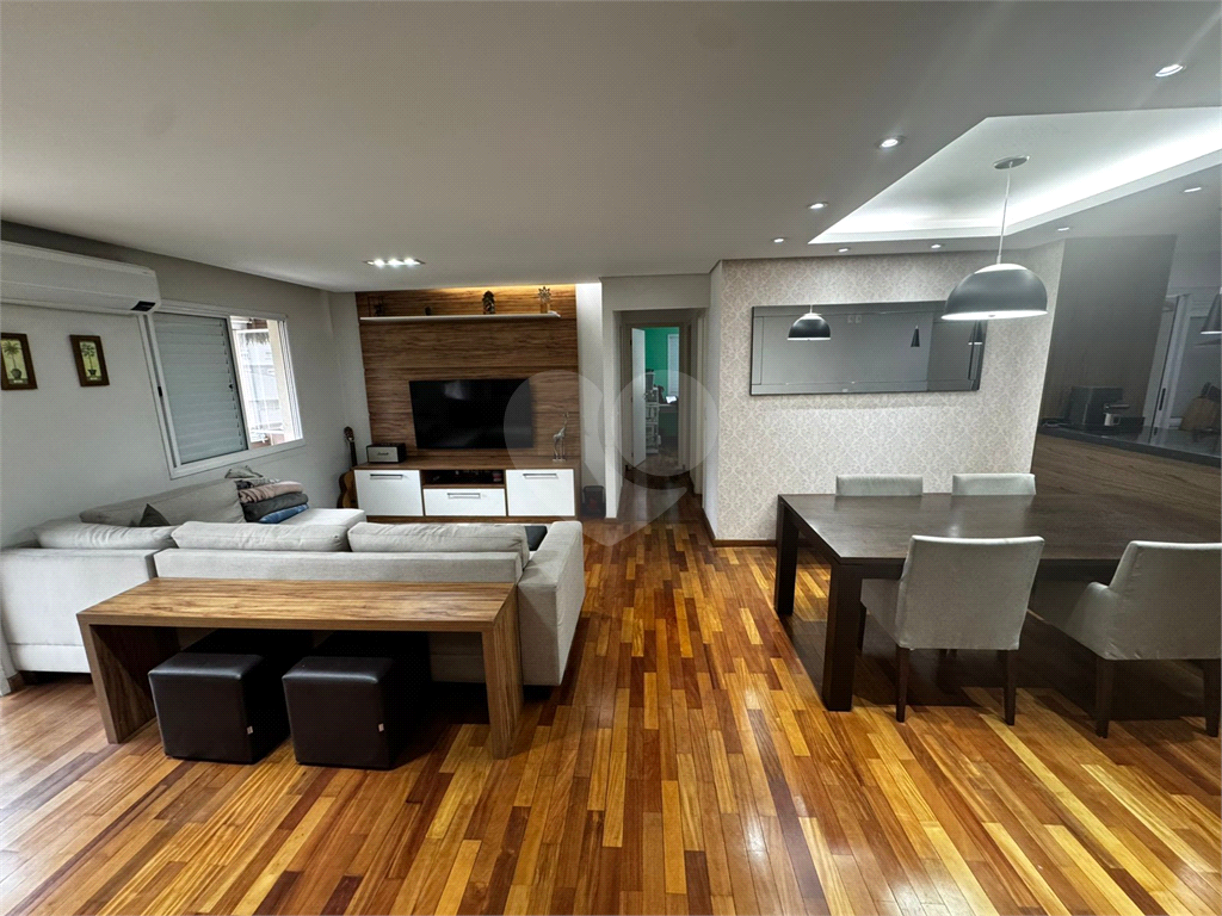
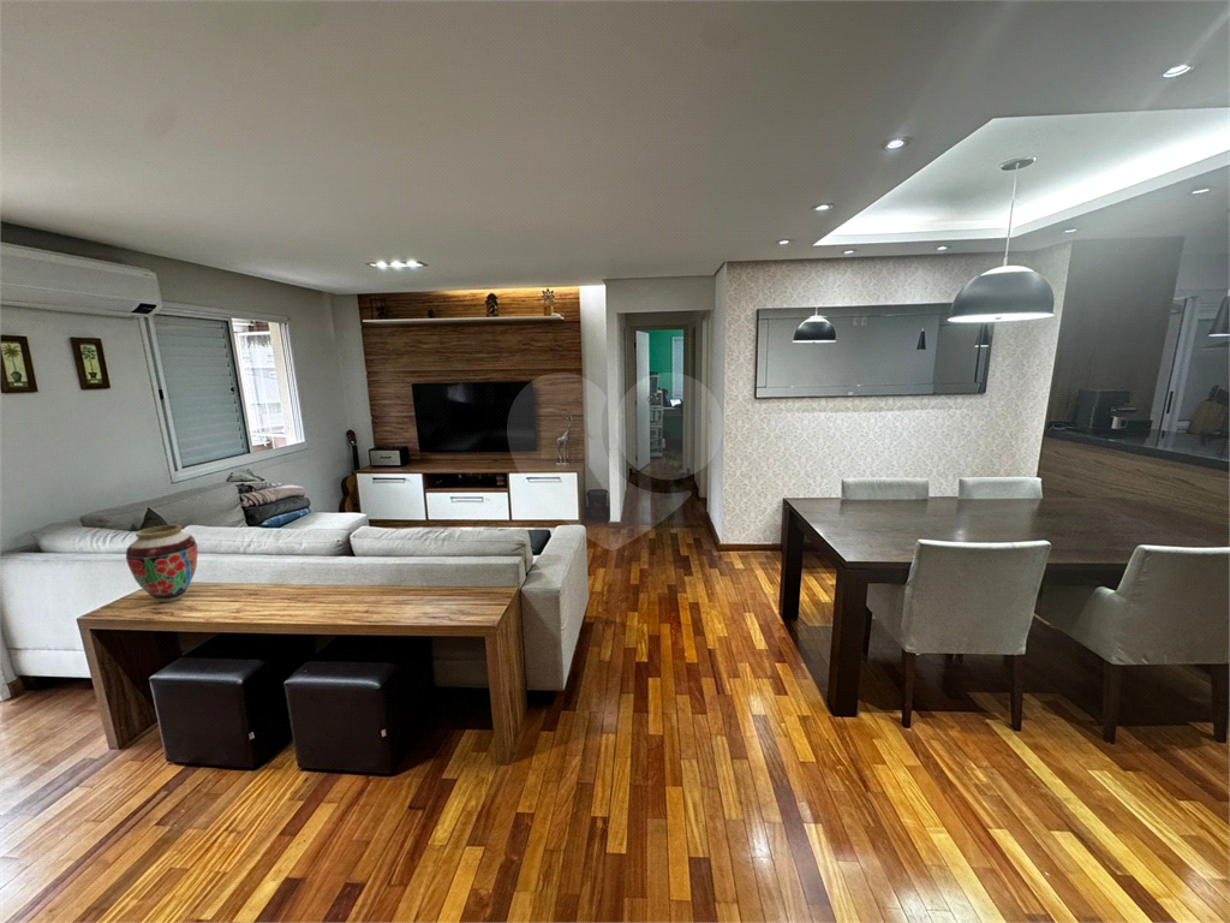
+ vase (165, 564)
